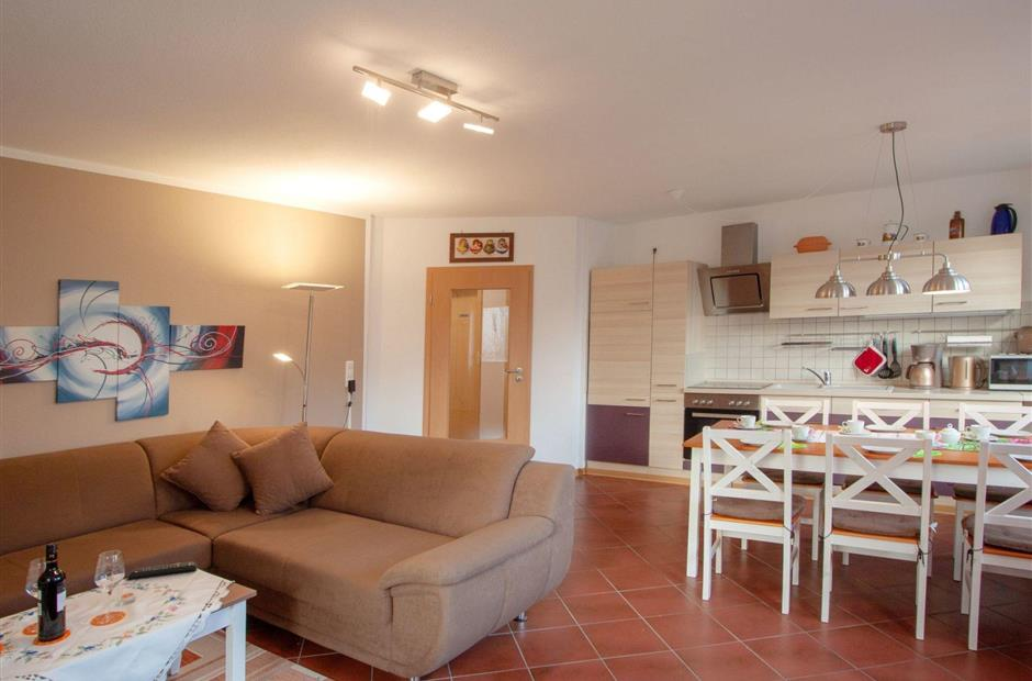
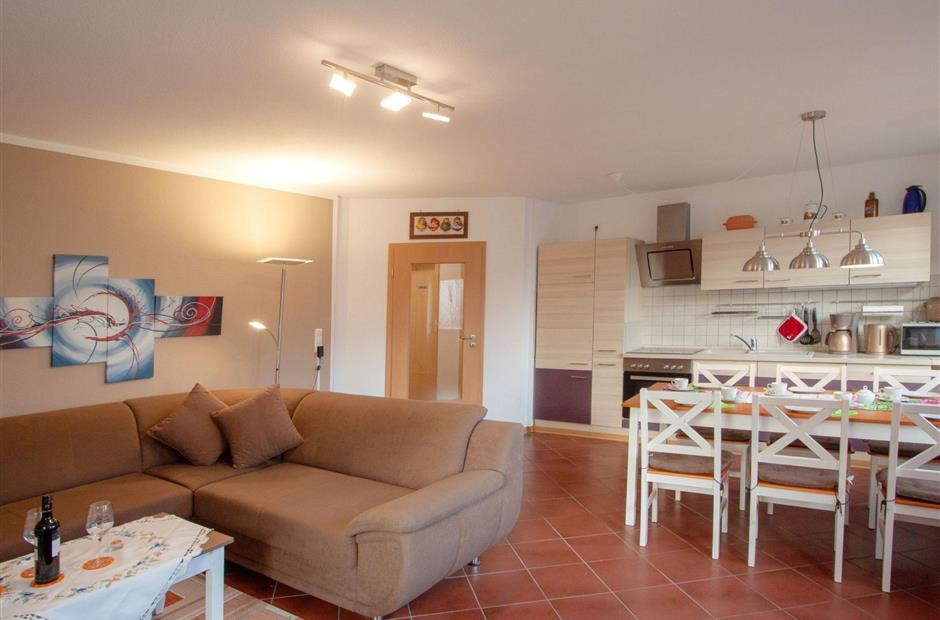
- remote control (162, 570)
